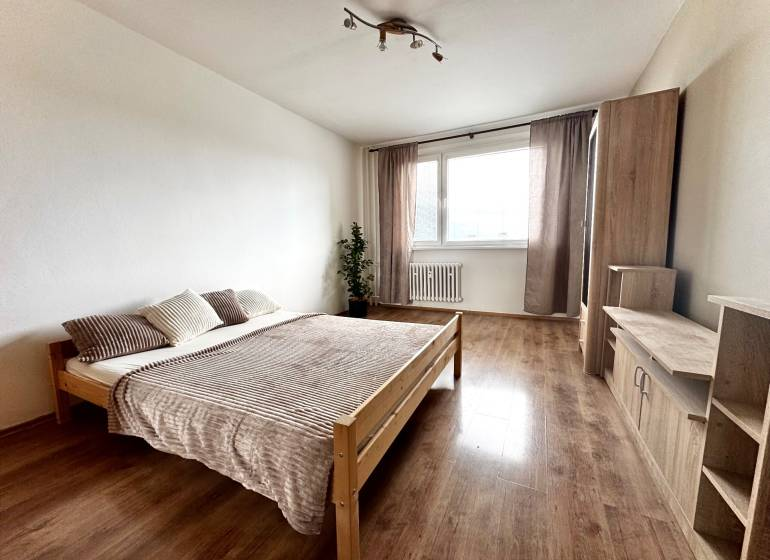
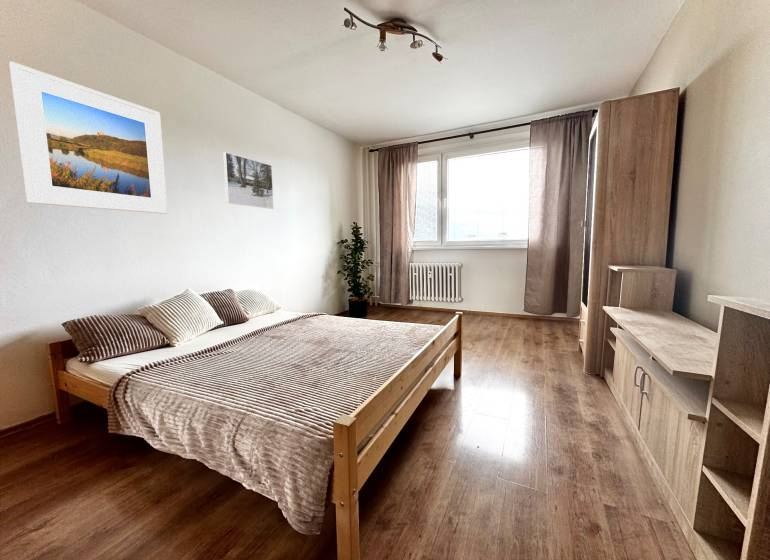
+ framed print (250, 182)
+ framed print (102, 151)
